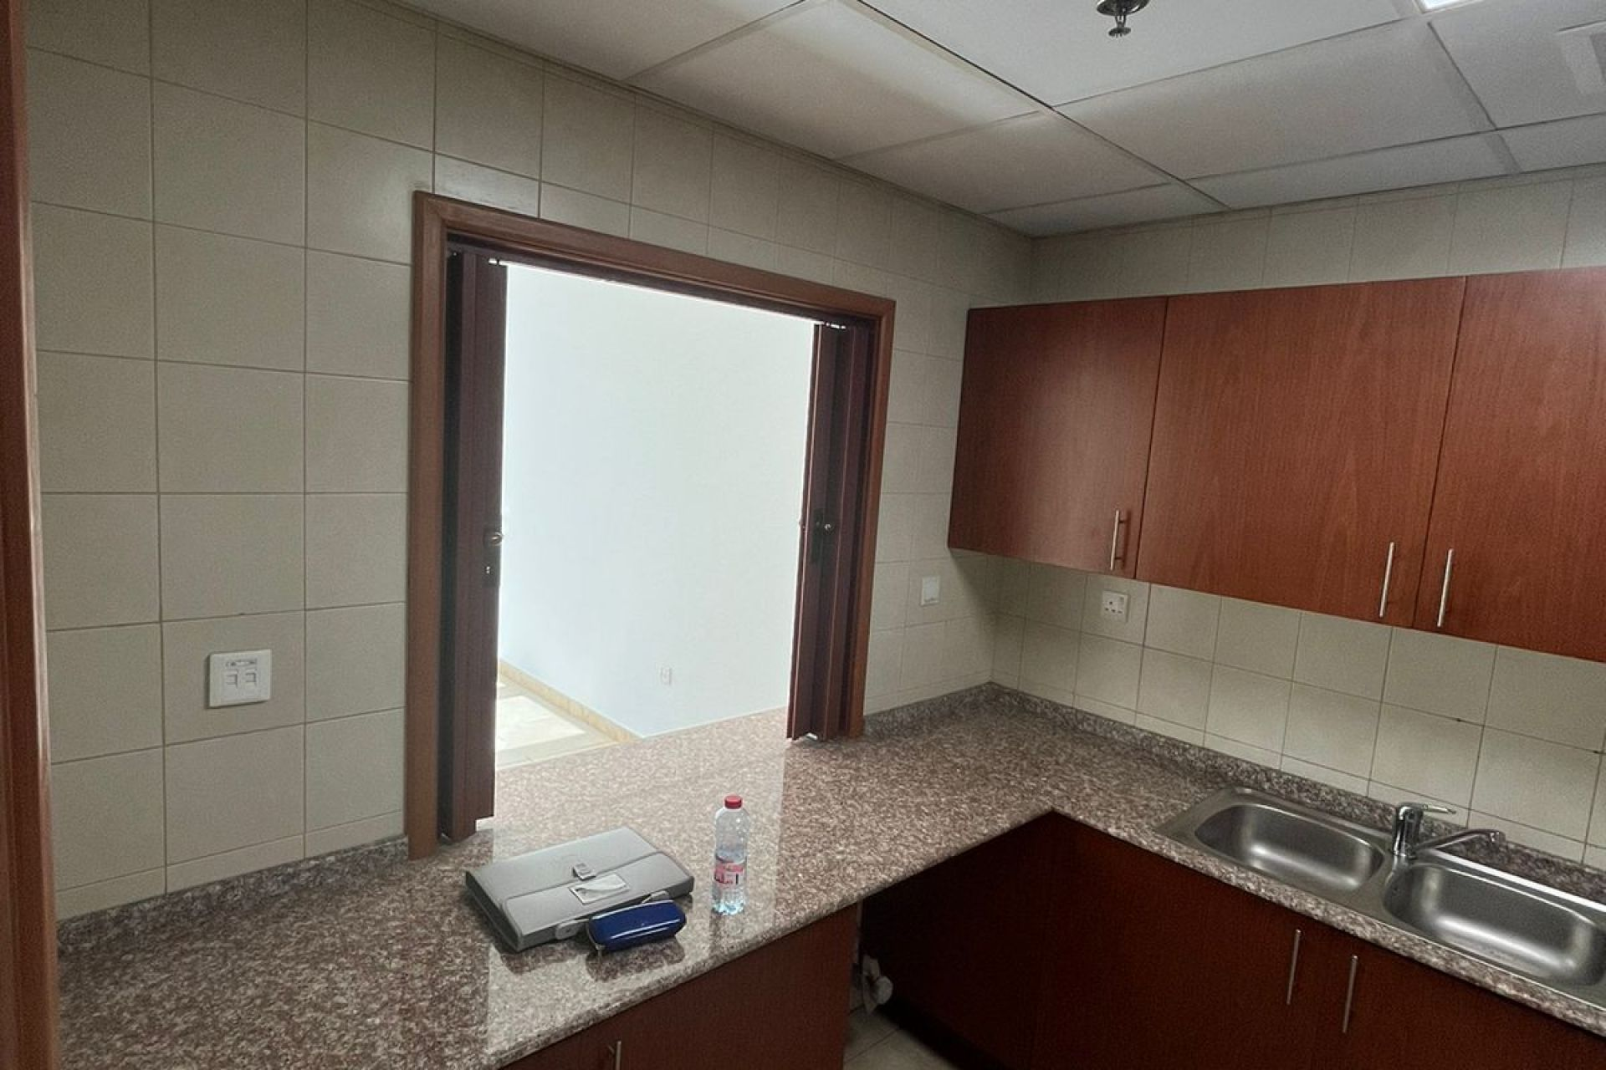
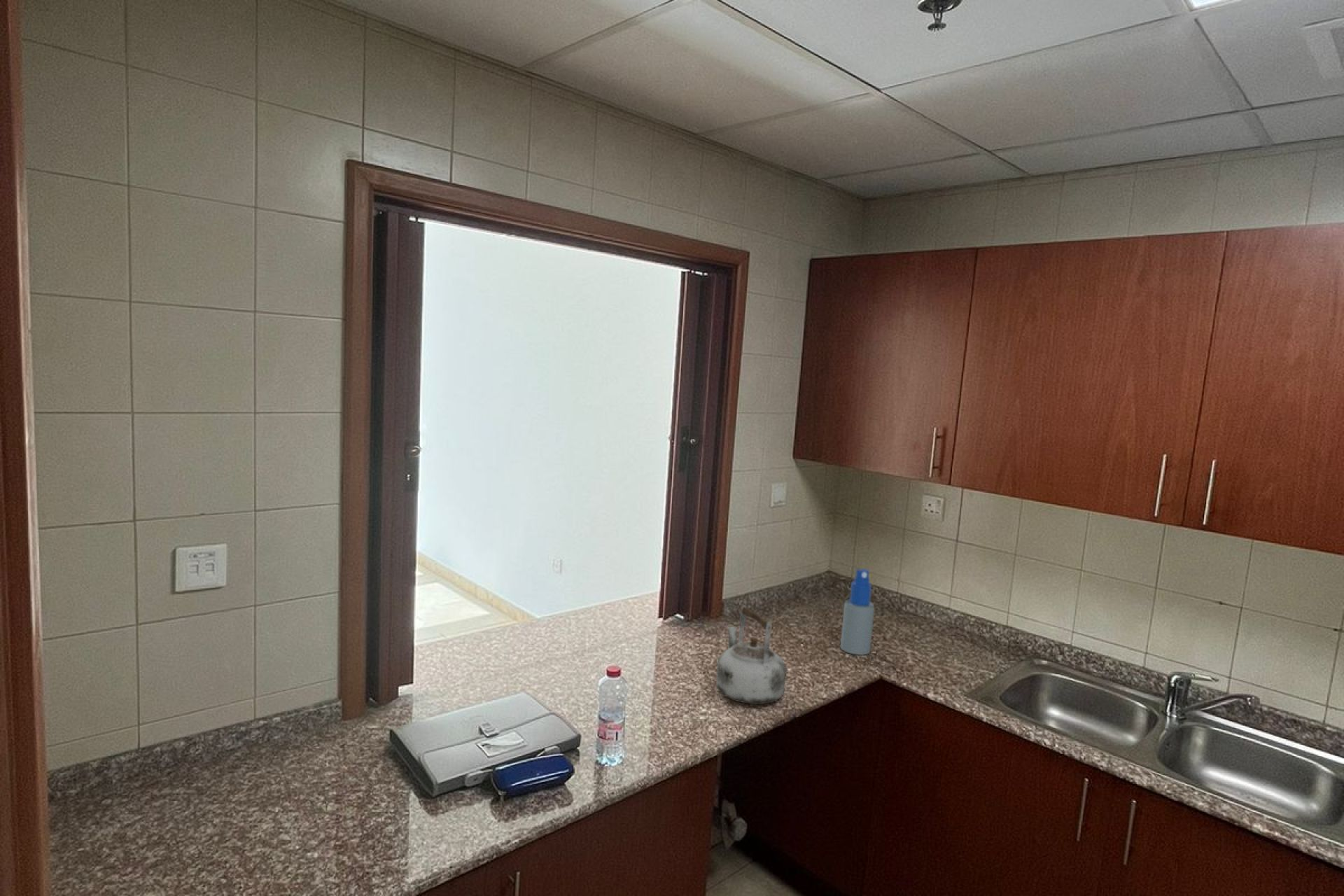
+ spray bottle (859, 609)
+ kettle (748, 650)
